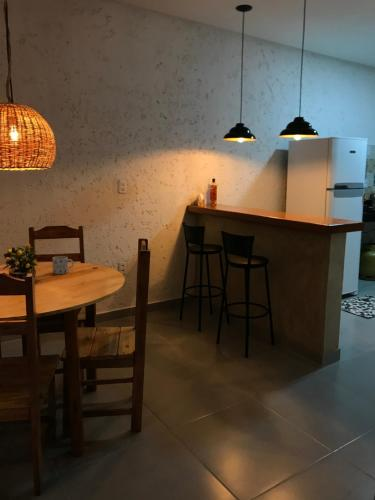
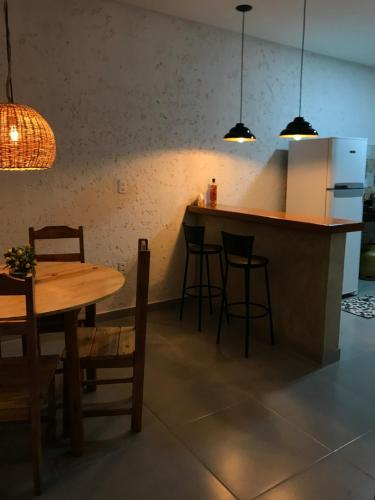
- mug (63, 264)
